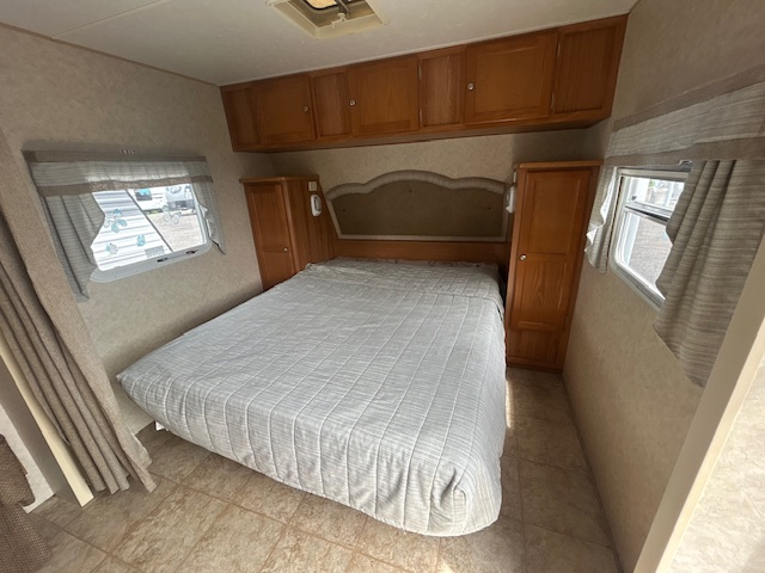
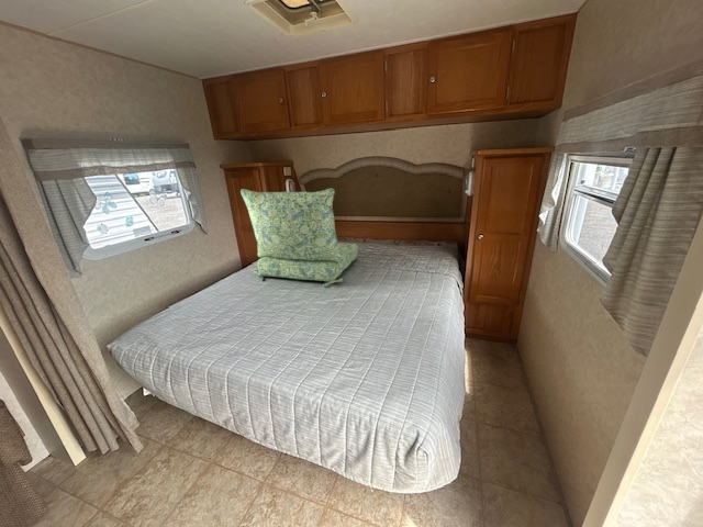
+ seat cushion (306, 228)
